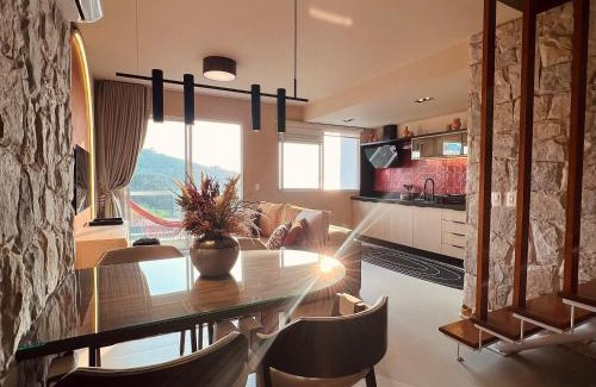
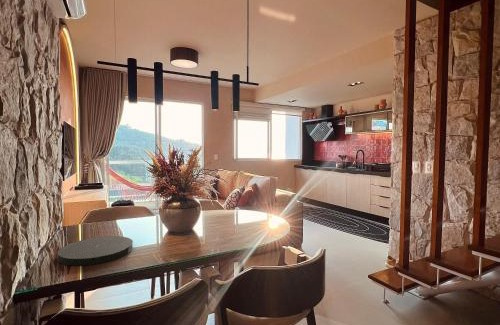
+ plate (97, 249)
